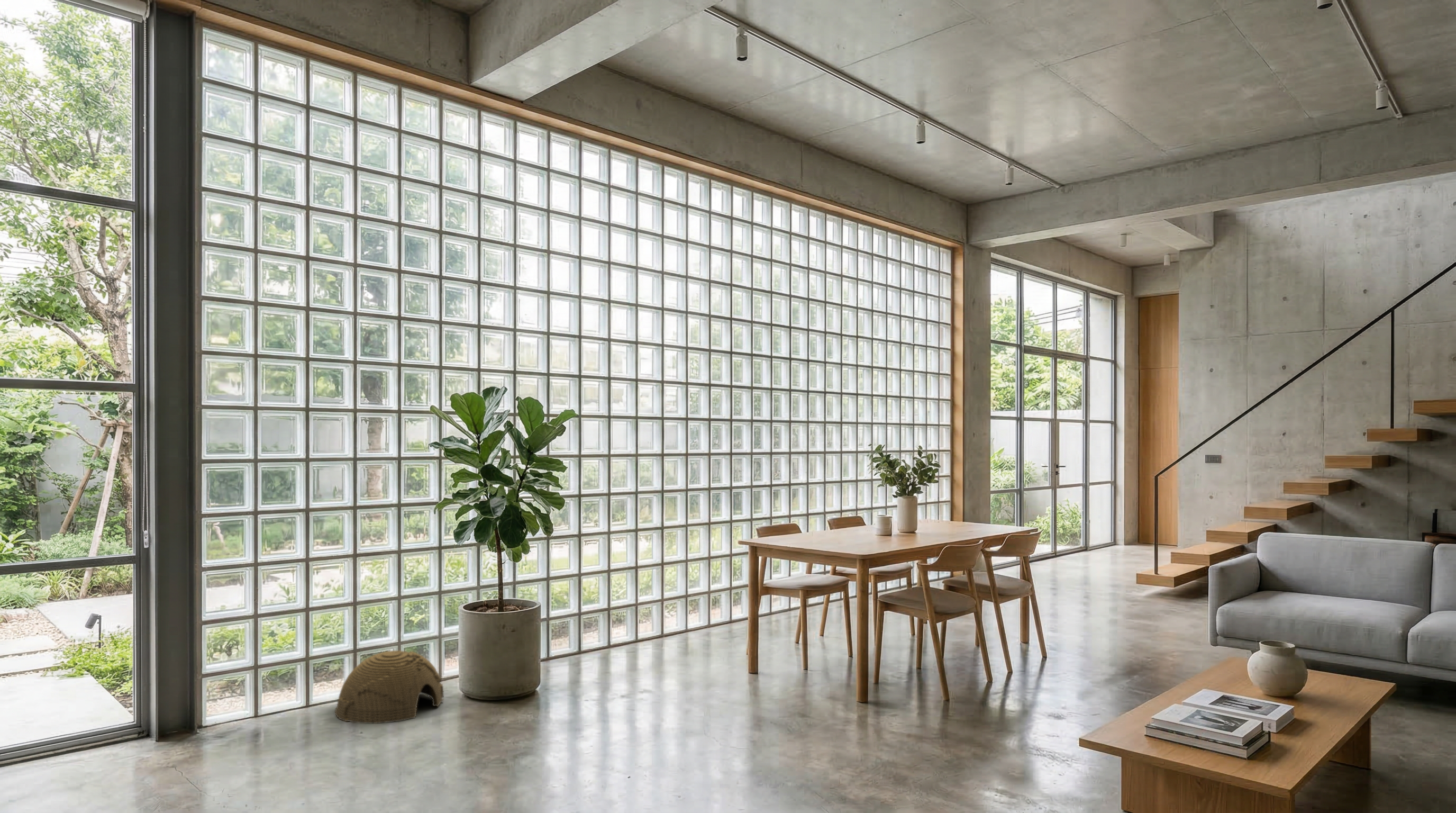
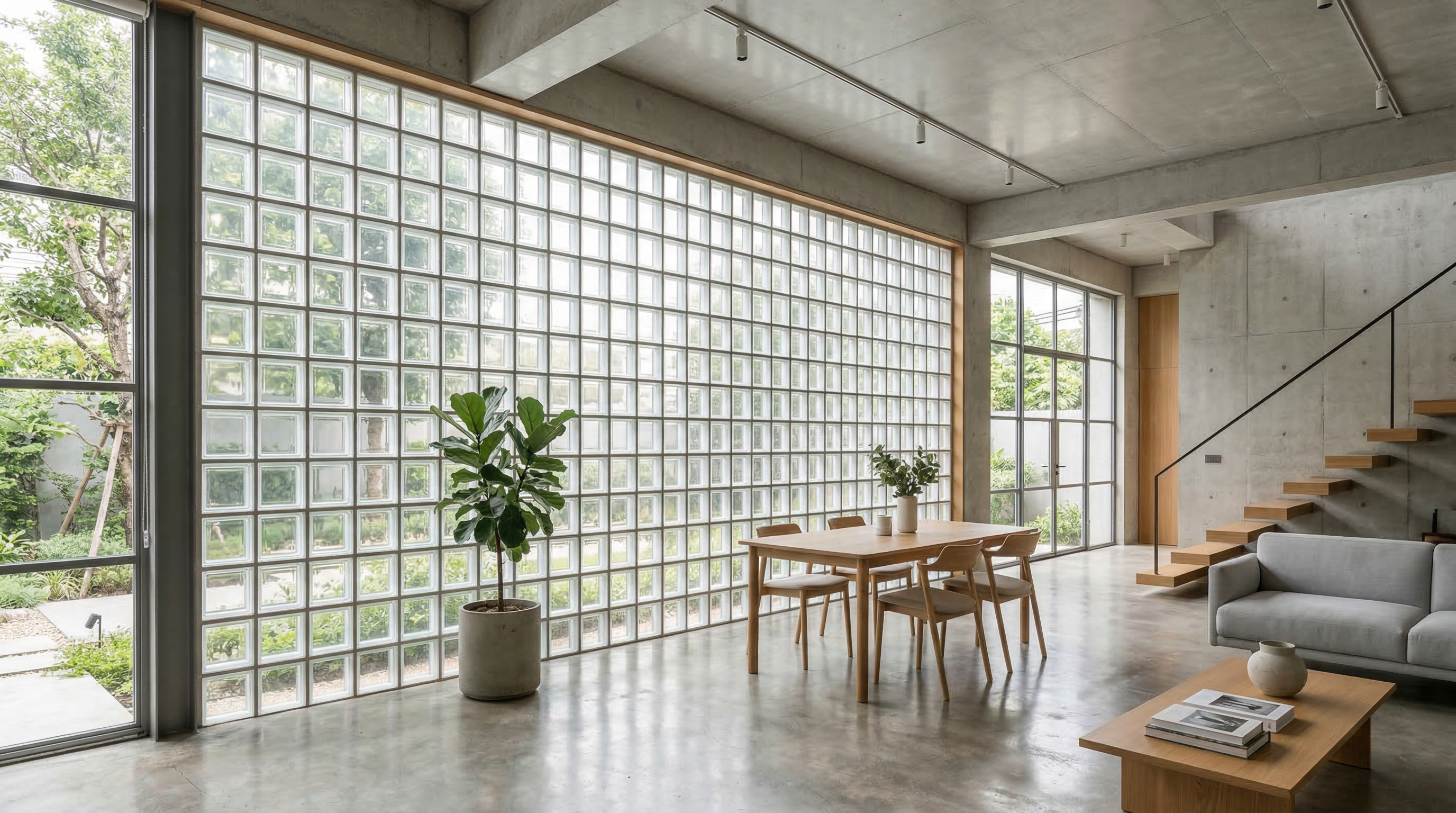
- woven basket (390, 680)
